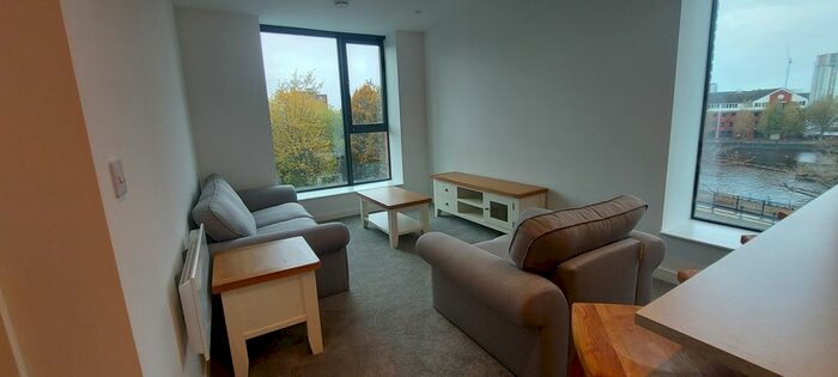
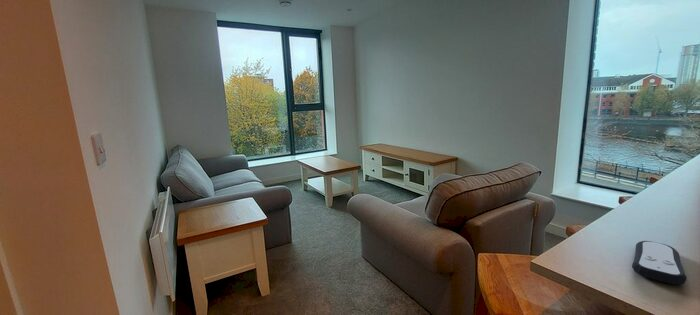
+ remote control (657, 259)
